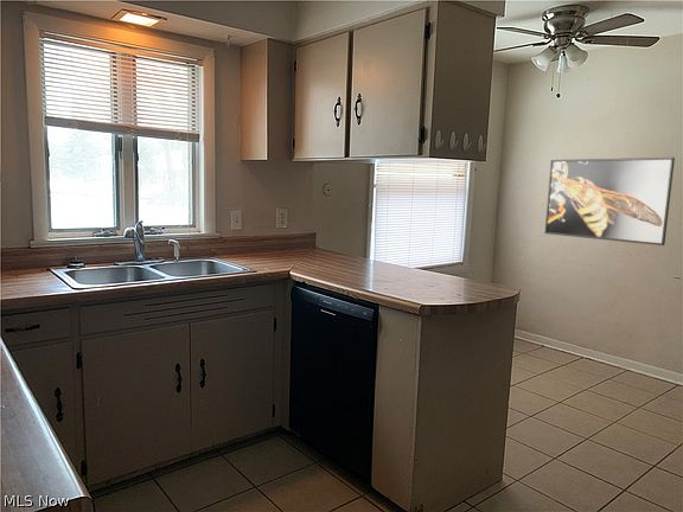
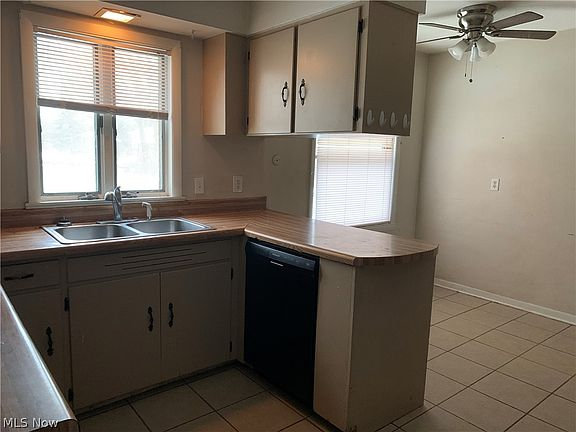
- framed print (602, 199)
